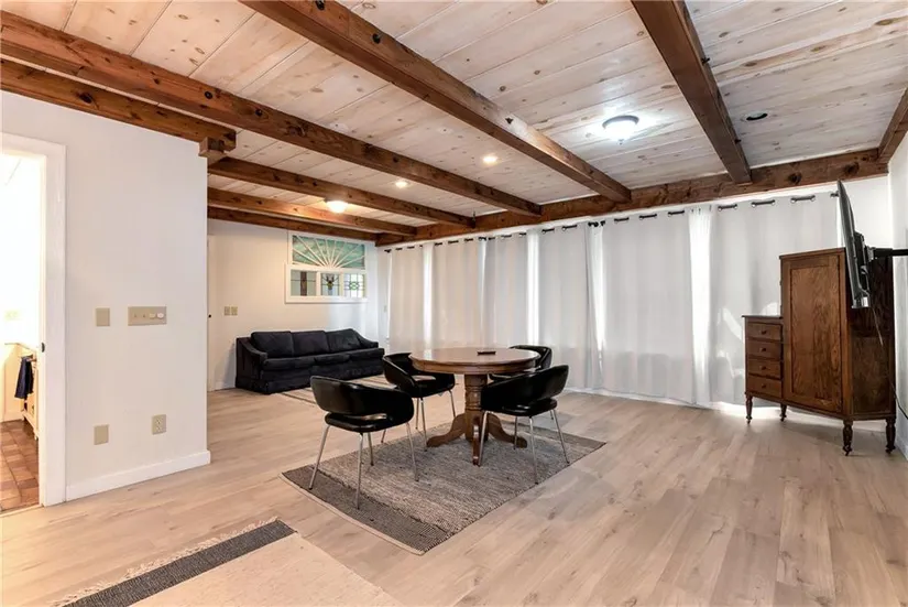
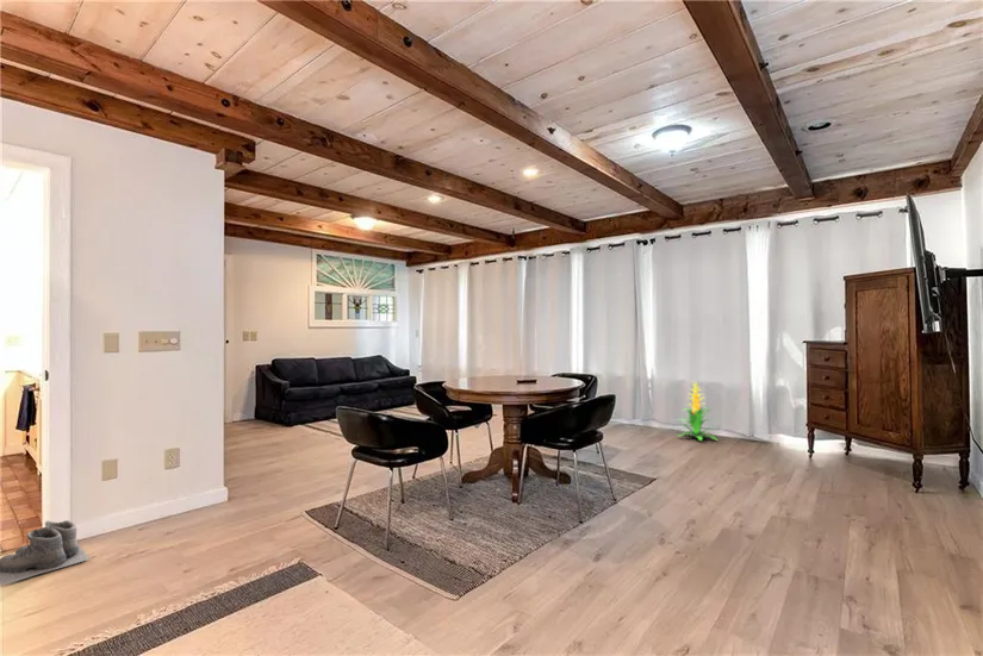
+ boots (41, 542)
+ indoor plant (696, 408)
